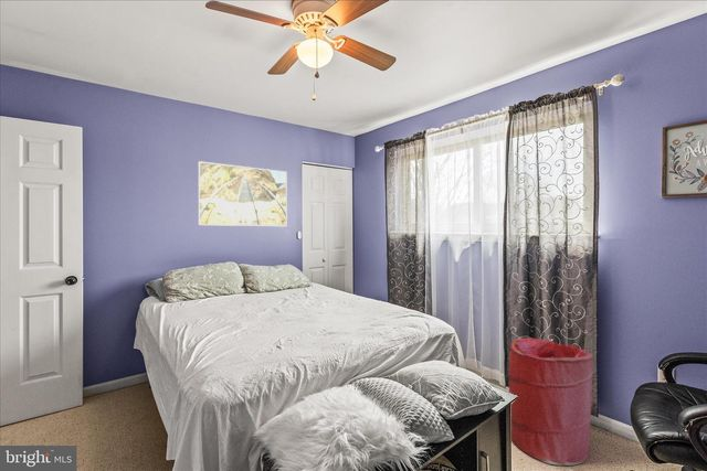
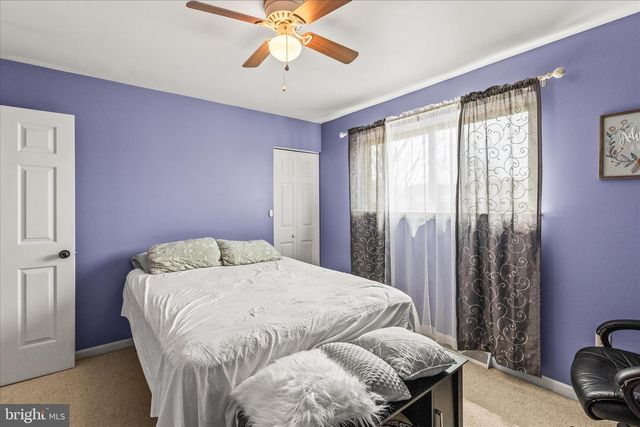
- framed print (245, 196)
- laundry hamper (548, 393)
